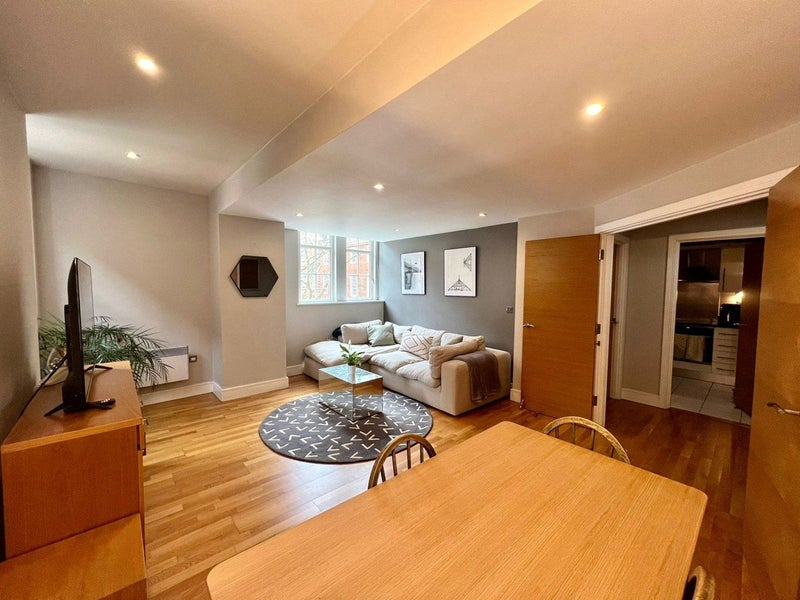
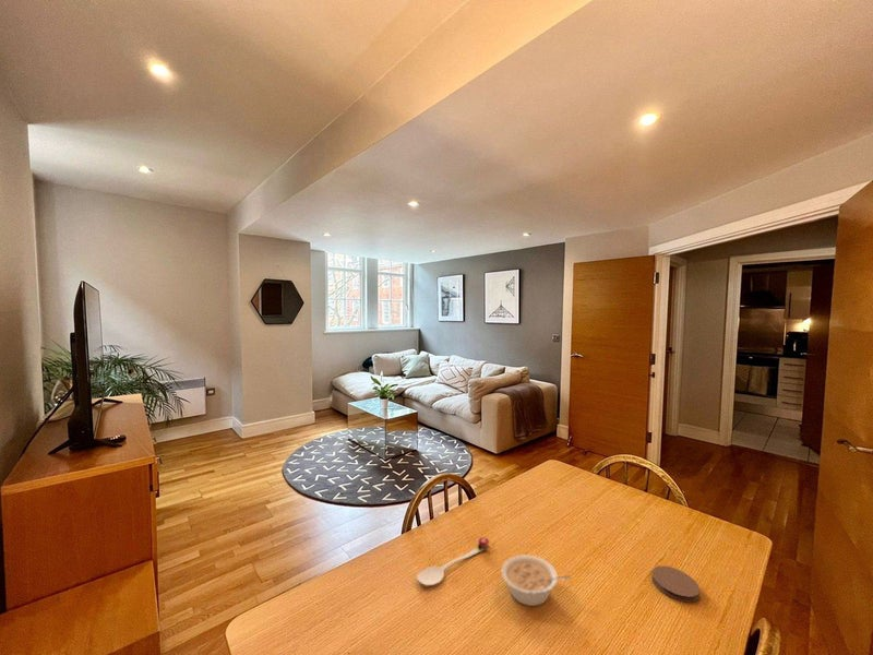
+ coaster (674, 583)
+ legume (530, 579)
+ spoon (455, 559)
